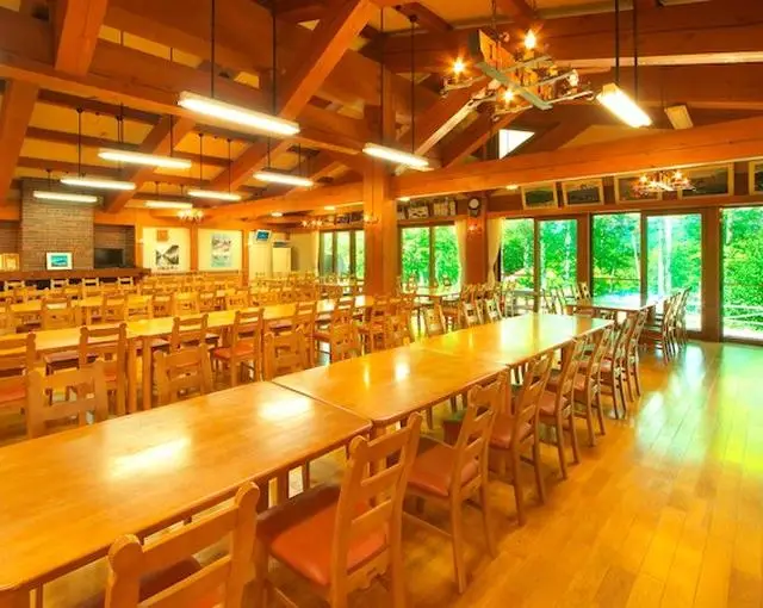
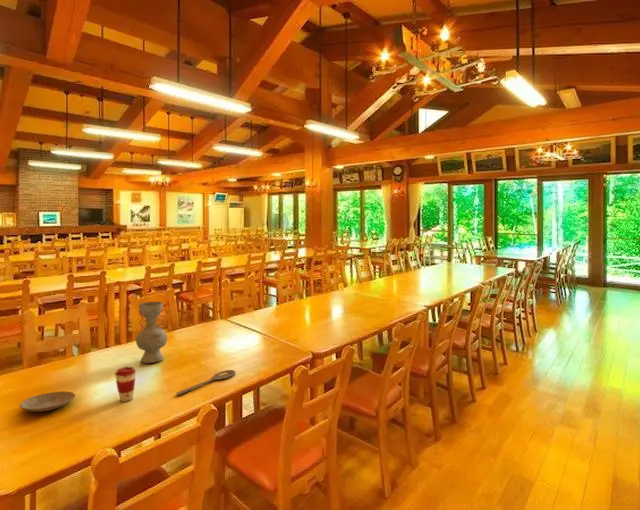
+ coffee cup (126, 384)
+ wooden spoon (207, 381)
+ plate (48, 403)
+ decorative vase (151, 331)
